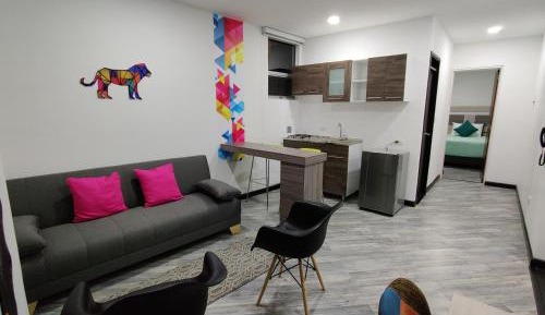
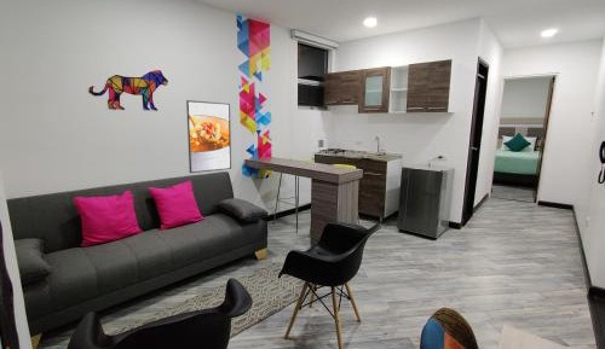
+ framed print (209, 136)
